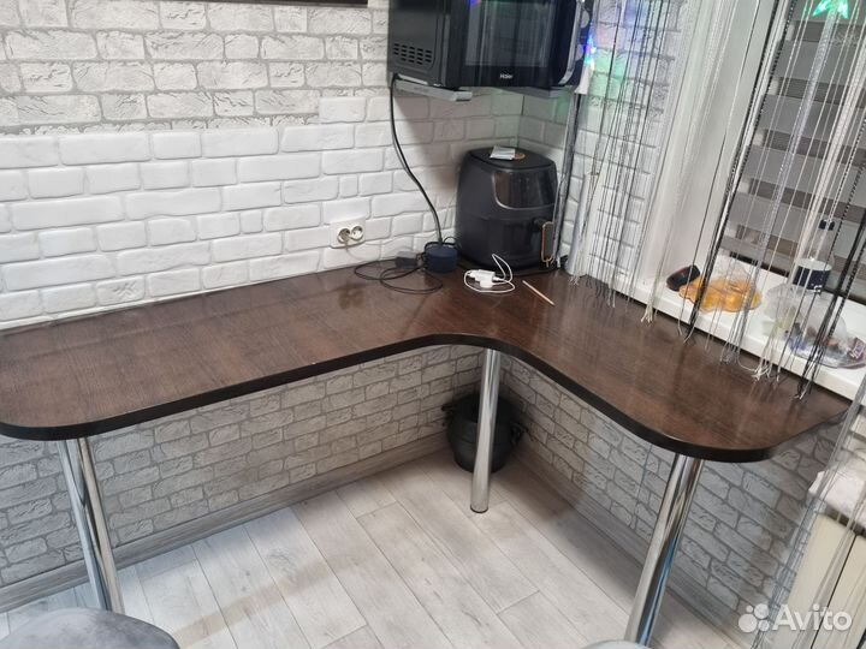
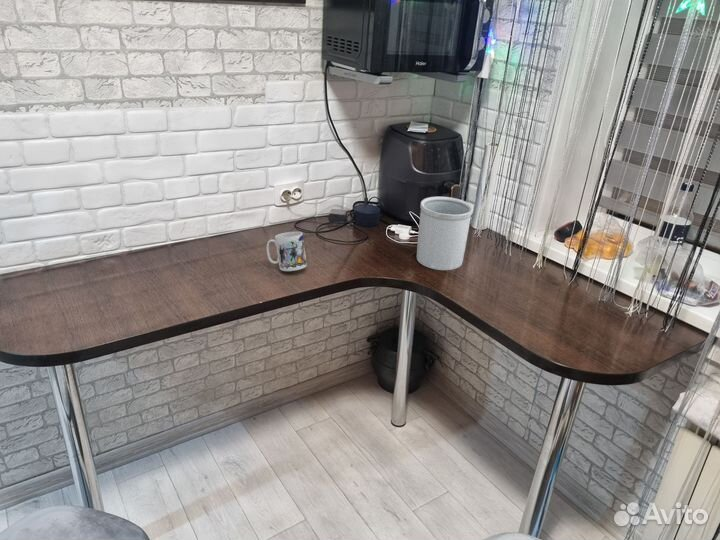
+ utensil holder (442, 233)
+ mug (286, 251)
